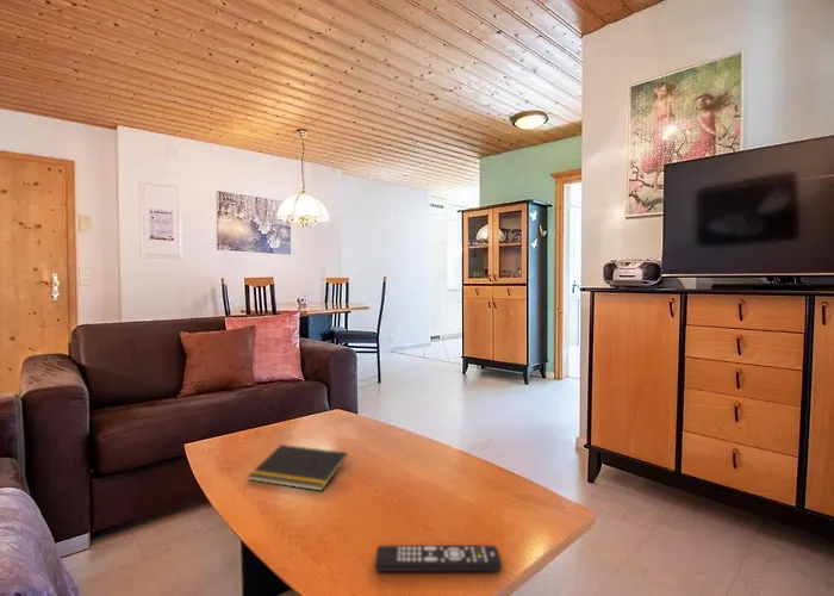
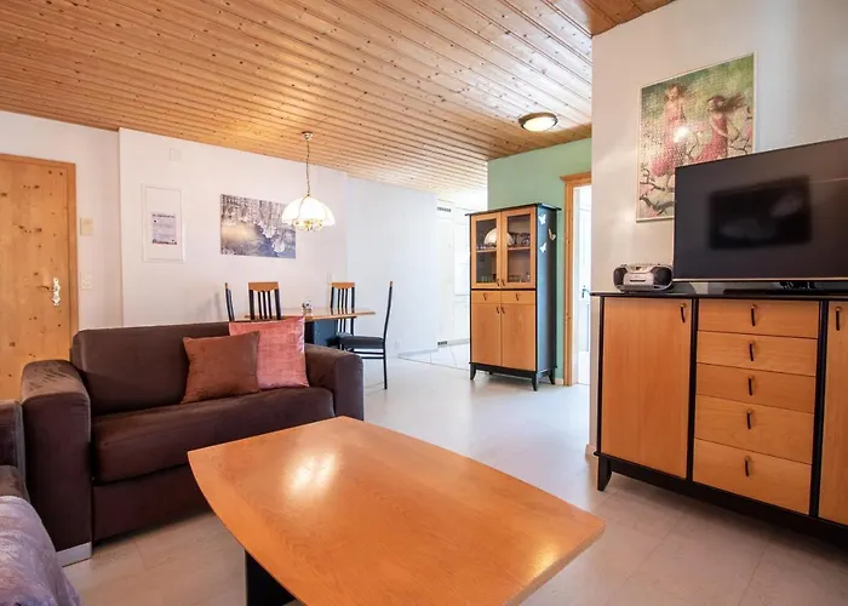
- notepad (299, 465)
- remote control (437, 558)
